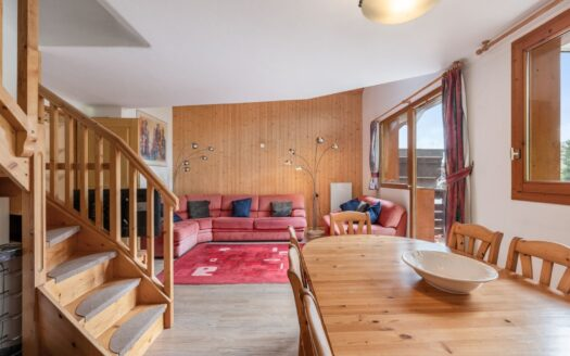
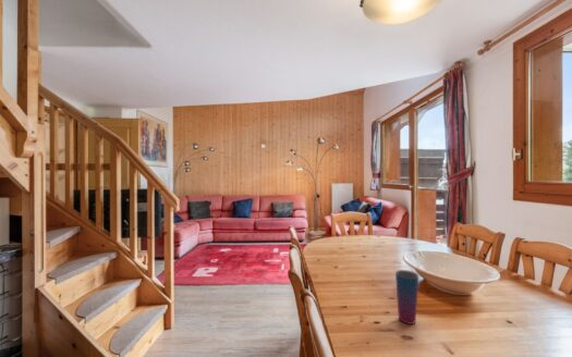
+ cup (406, 296)
